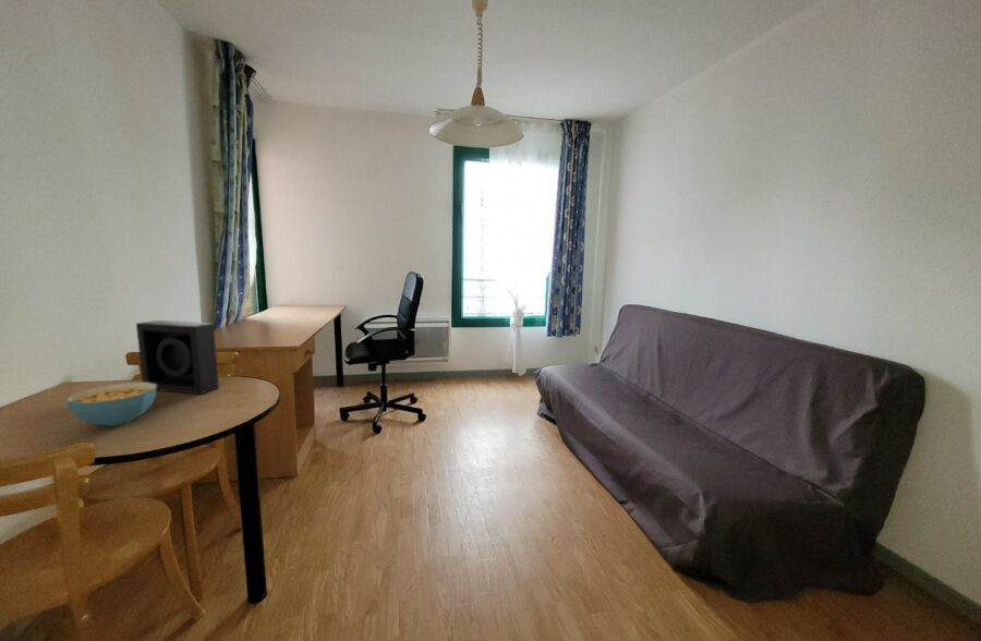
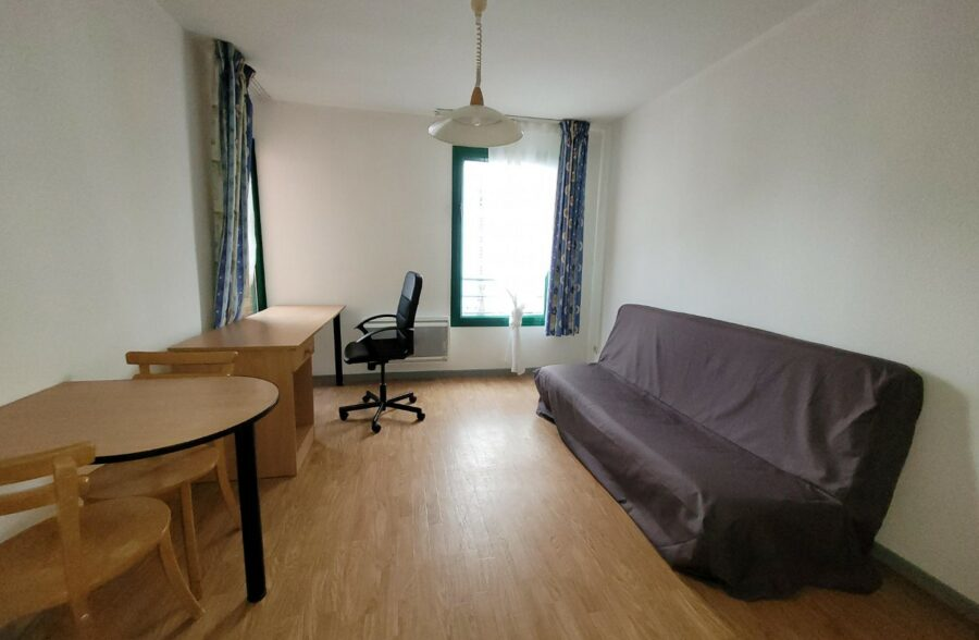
- cereal bowl (116, 407)
- speaker (178, 355)
